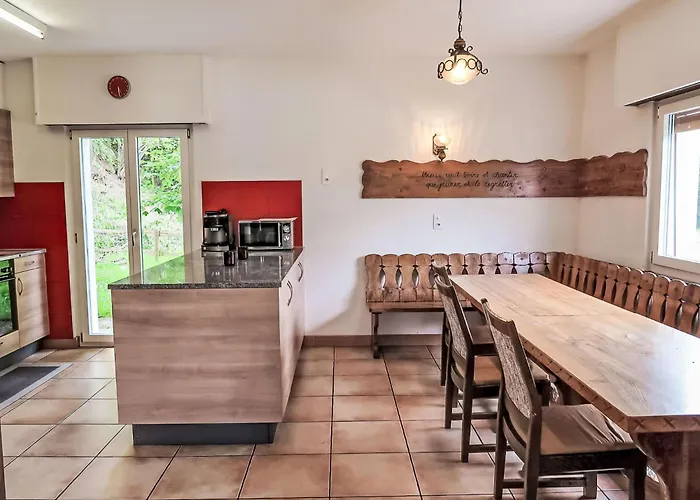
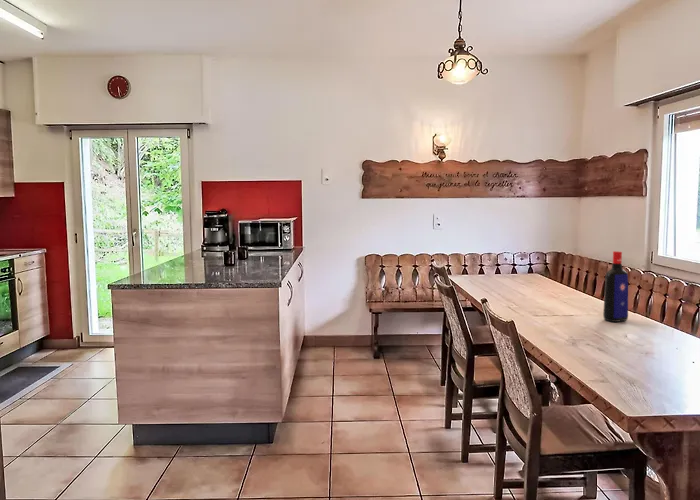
+ liquor bottle (616, 286)
